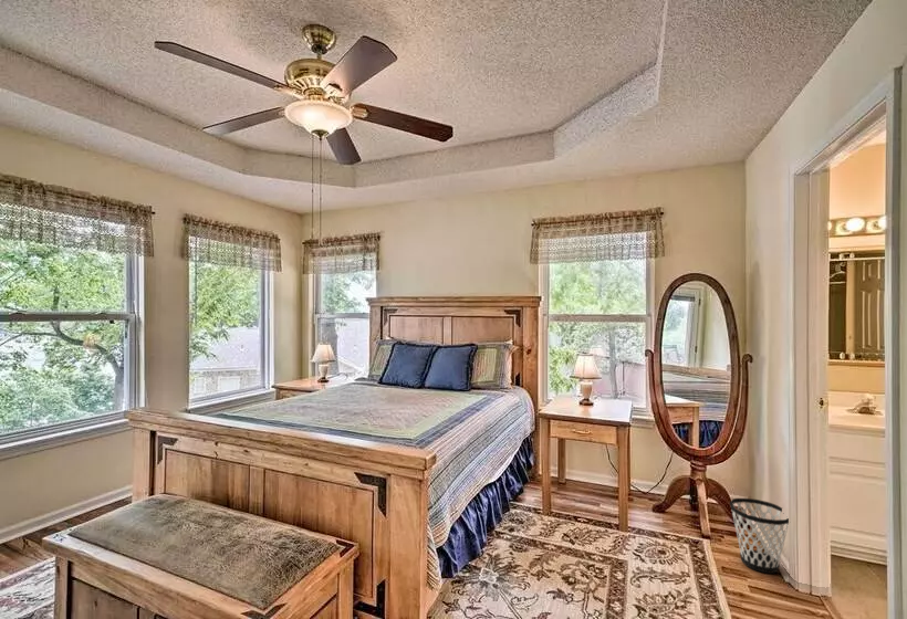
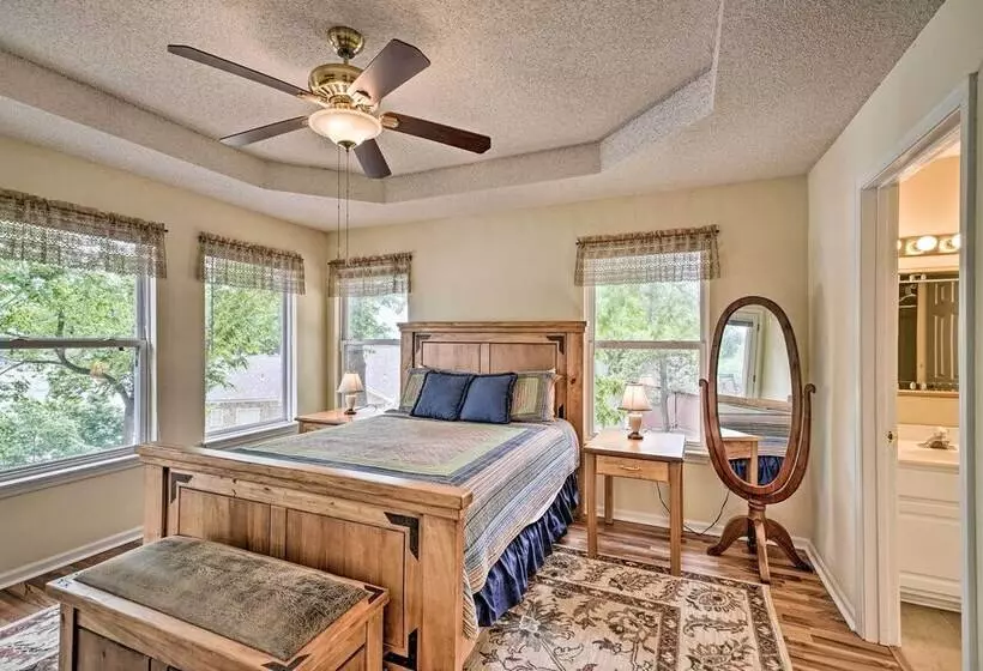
- wastebasket (759, 536)
